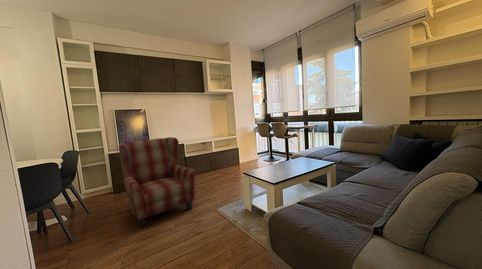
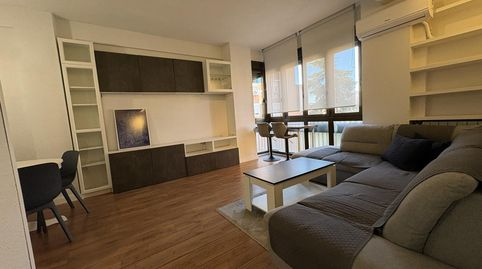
- armchair (157, 176)
